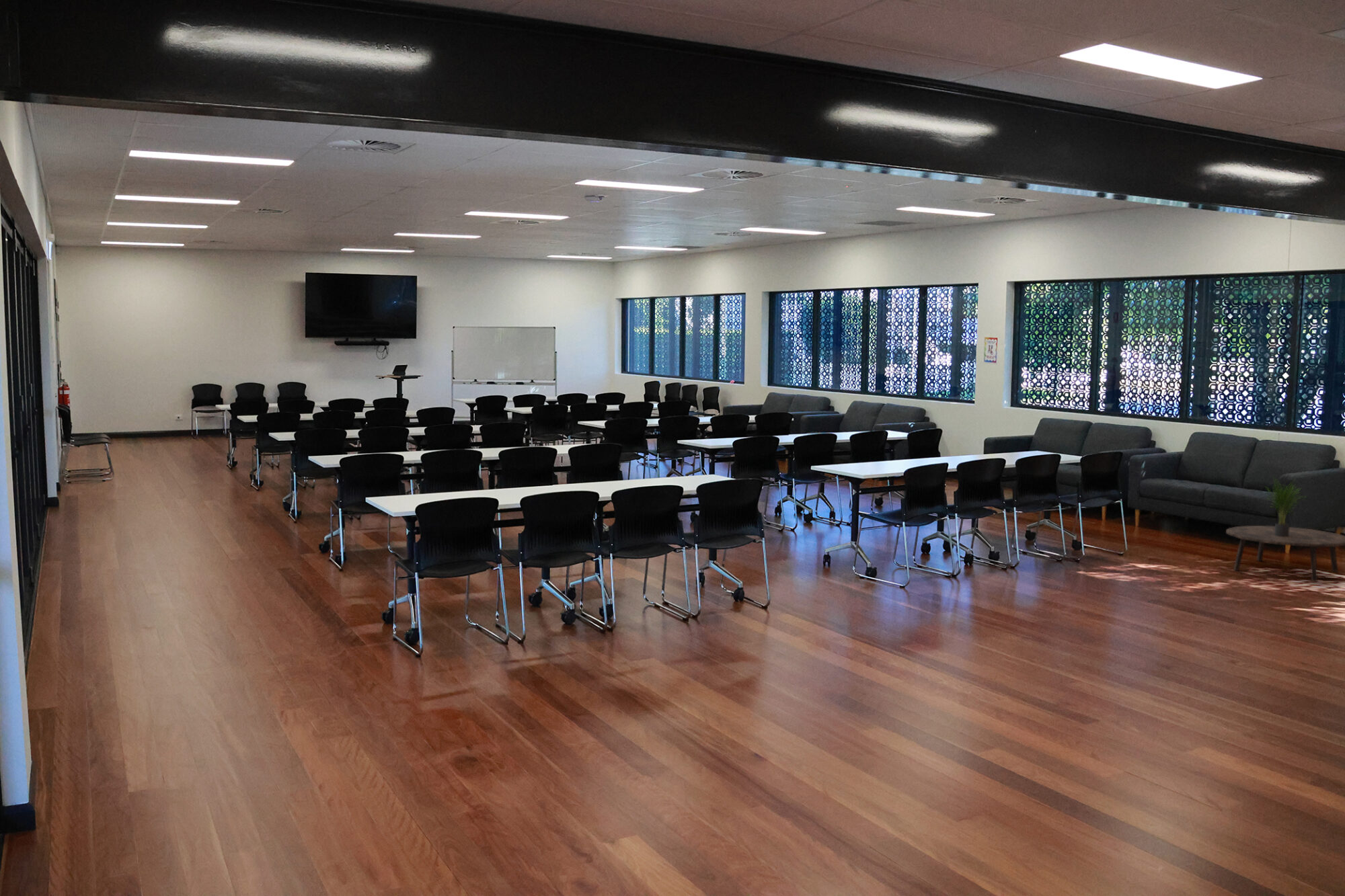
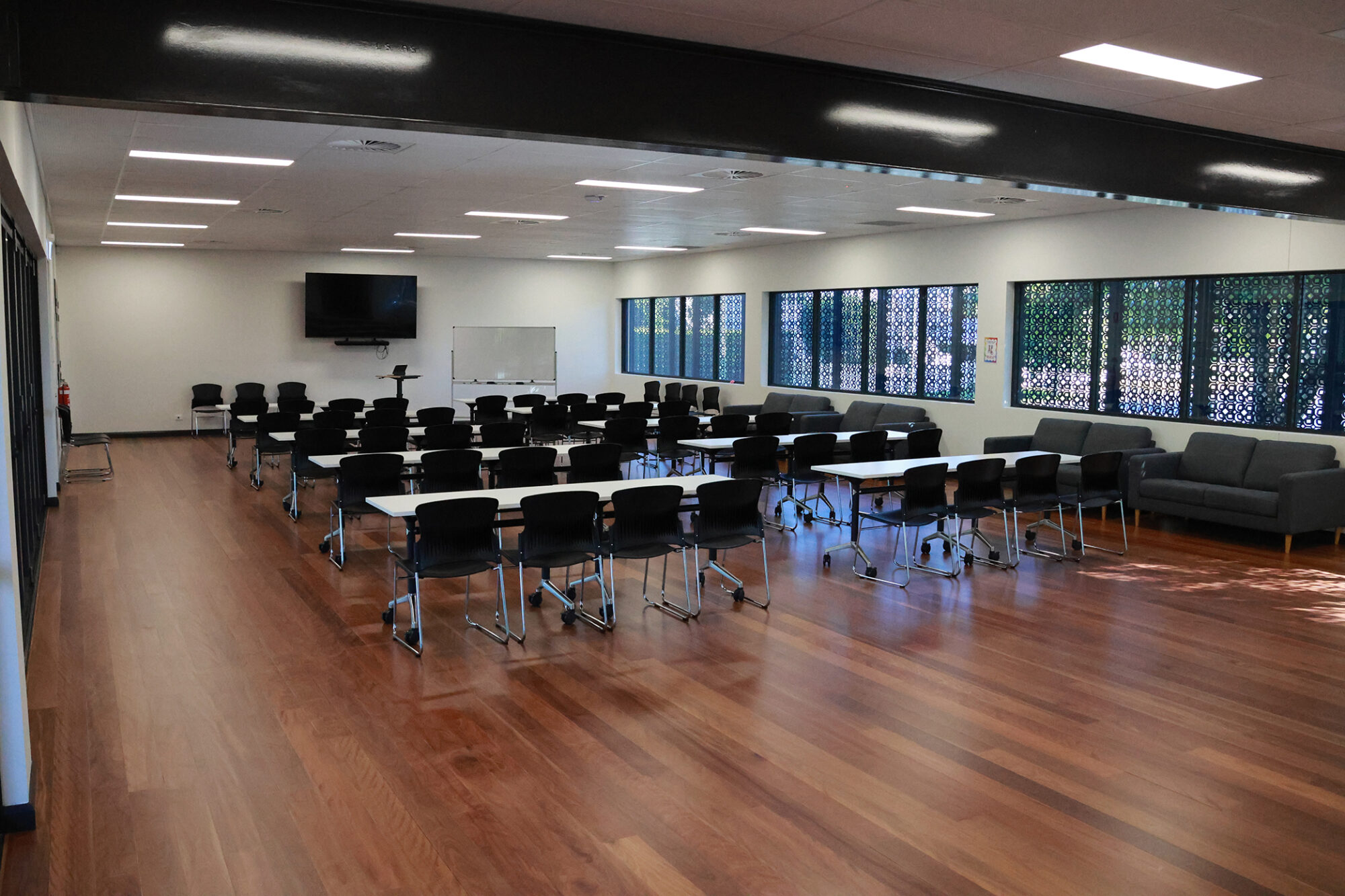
- potted plant (1286, 505)
- coffee table (1286, 544)
